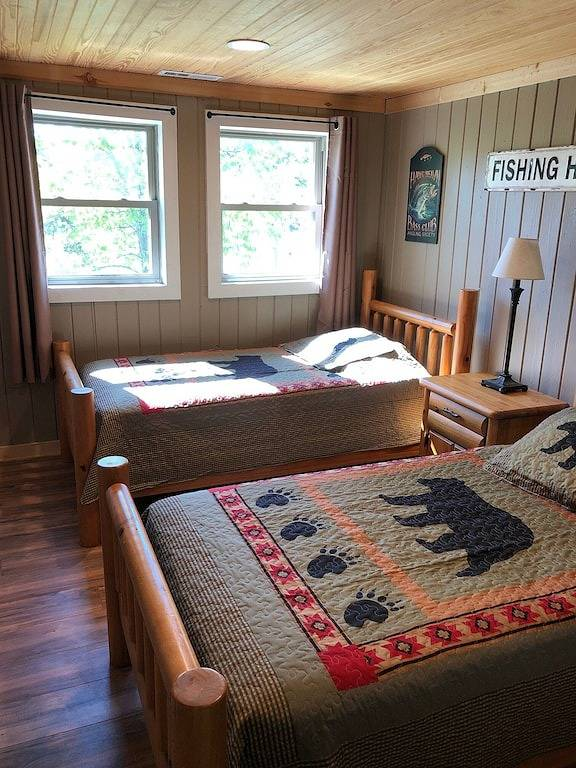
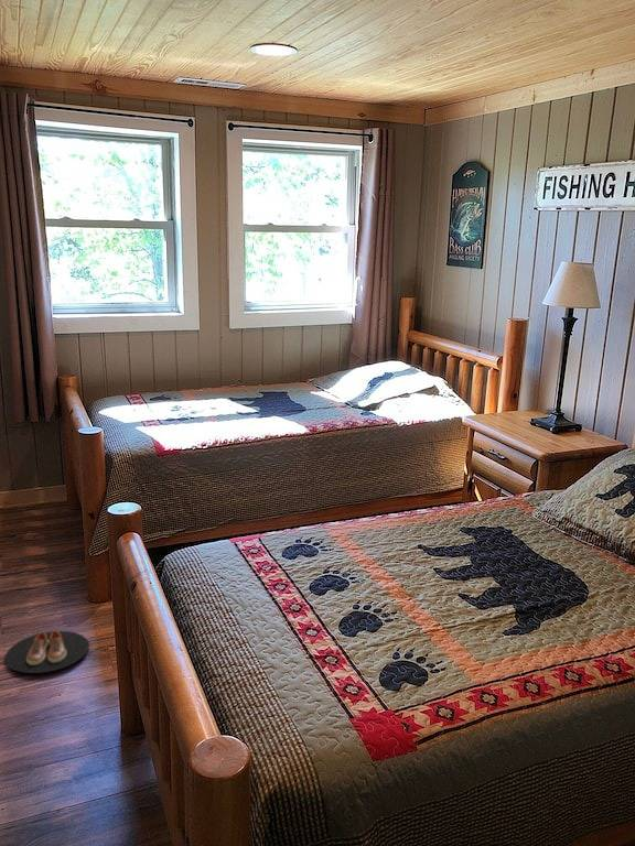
+ slippers (47, 646)
